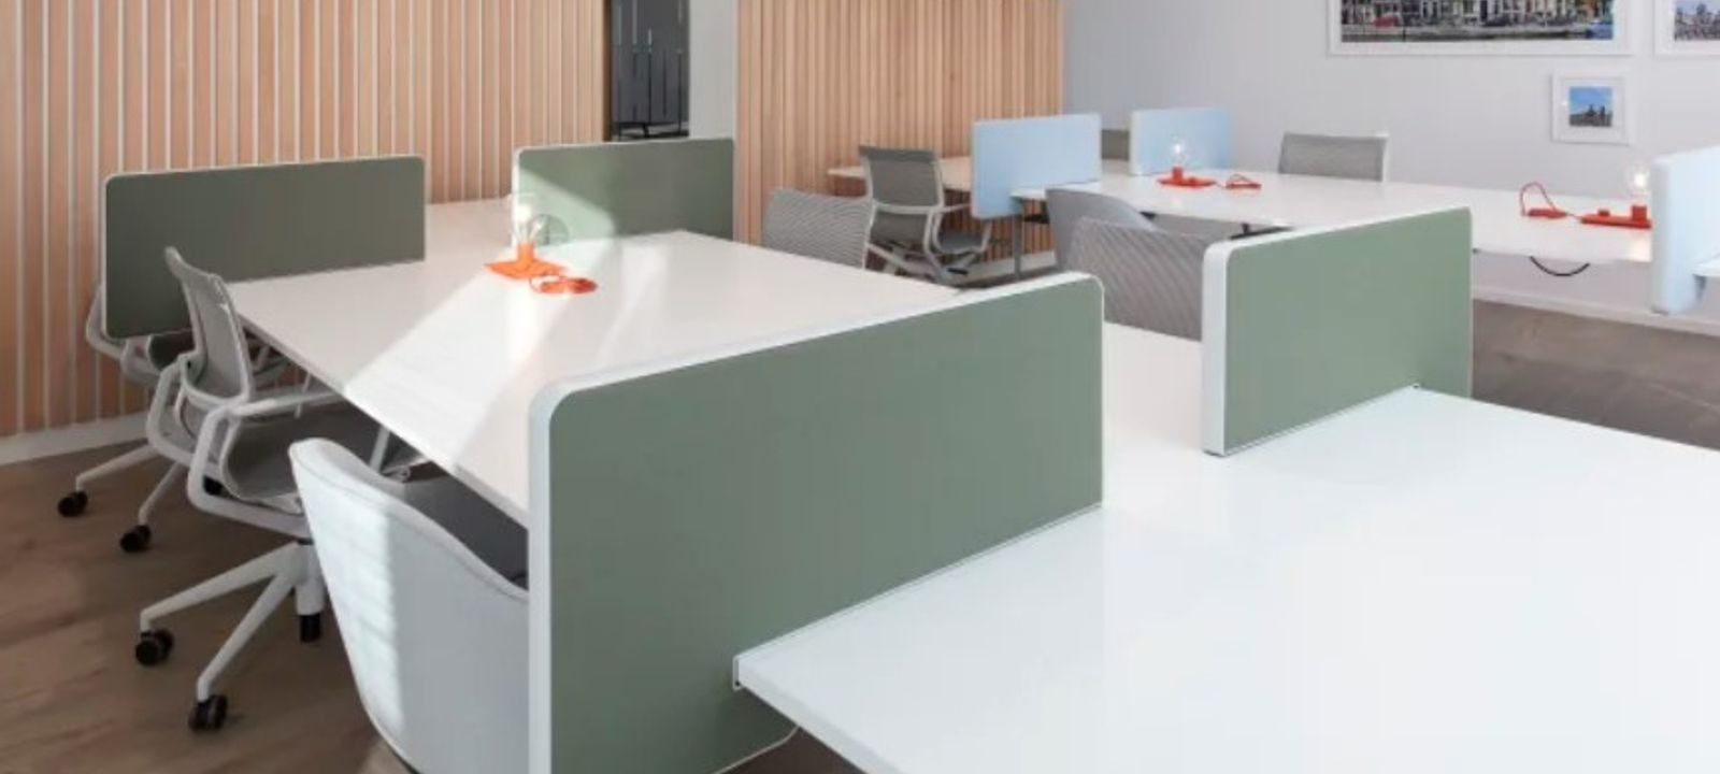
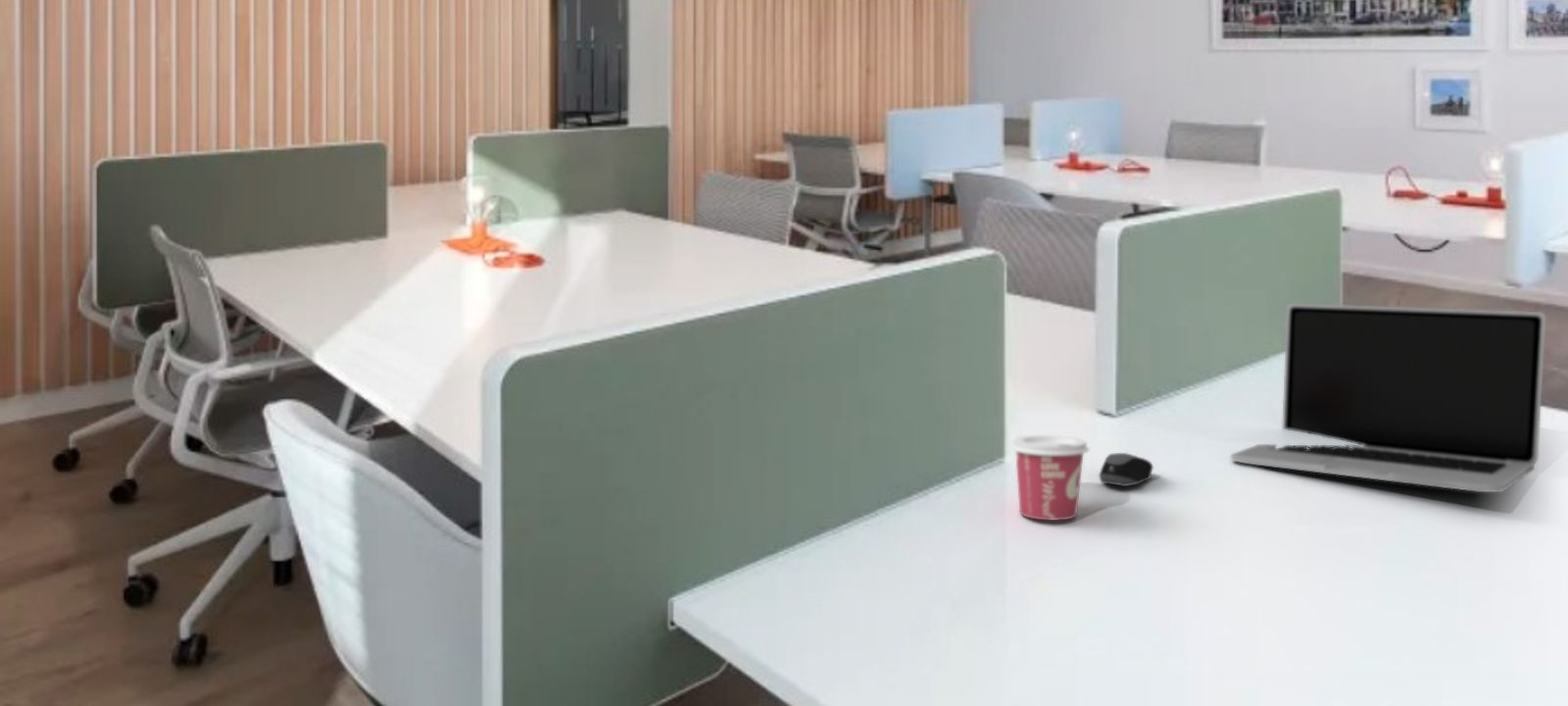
+ computer mouse (1125, 466)
+ cup (1049, 477)
+ laptop (1384, 390)
